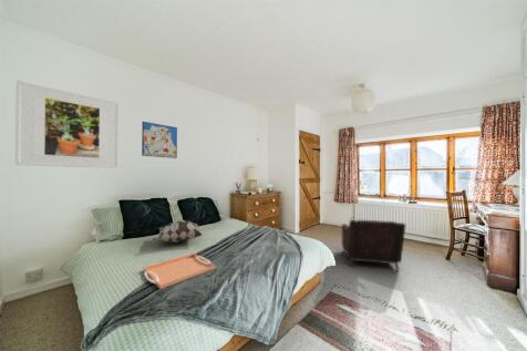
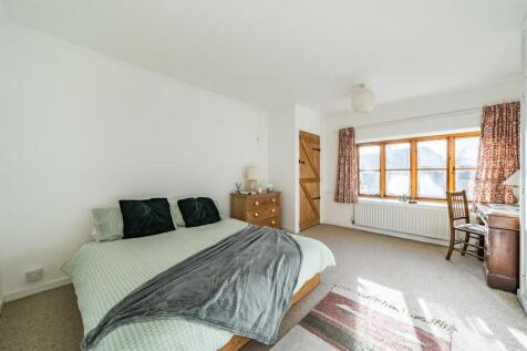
- serving tray (179, 268)
- decorative pillow (178, 231)
- armchair (369, 239)
- wall art (161, 141)
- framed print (73, 130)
